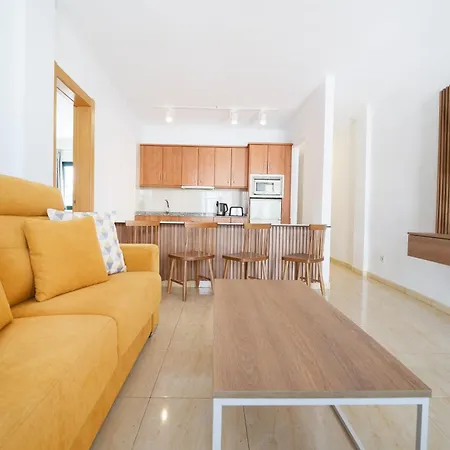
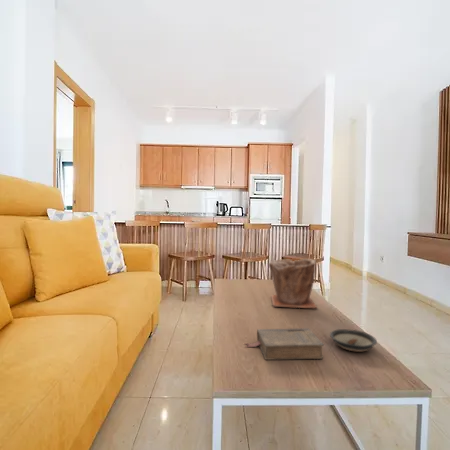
+ saucer (352, 342)
+ plant pot (292, 280)
+ book (280, 342)
